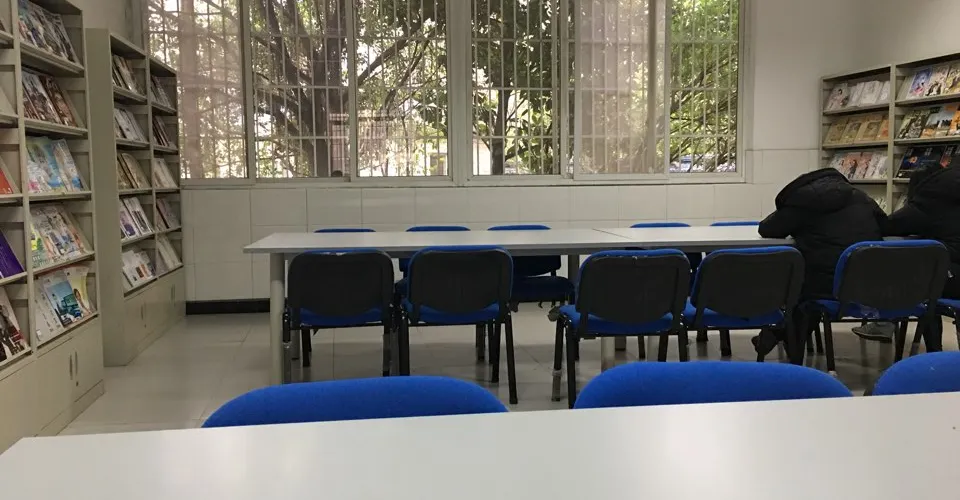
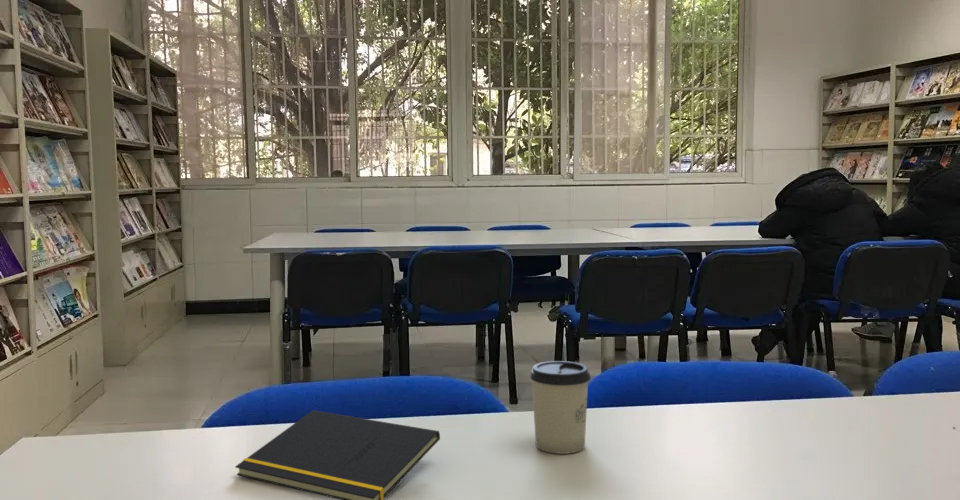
+ cup (560, 406)
+ notepad (340, 452)
